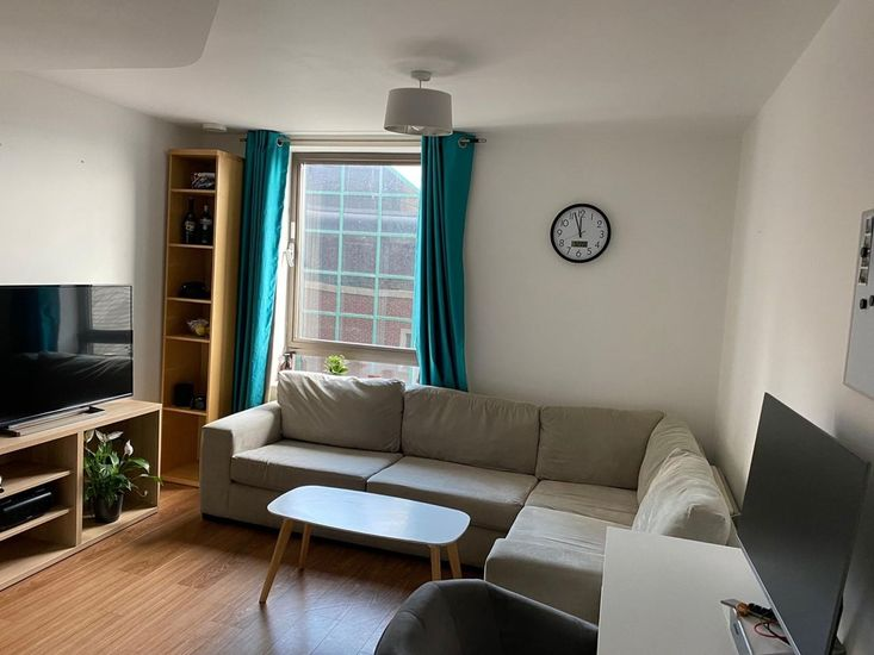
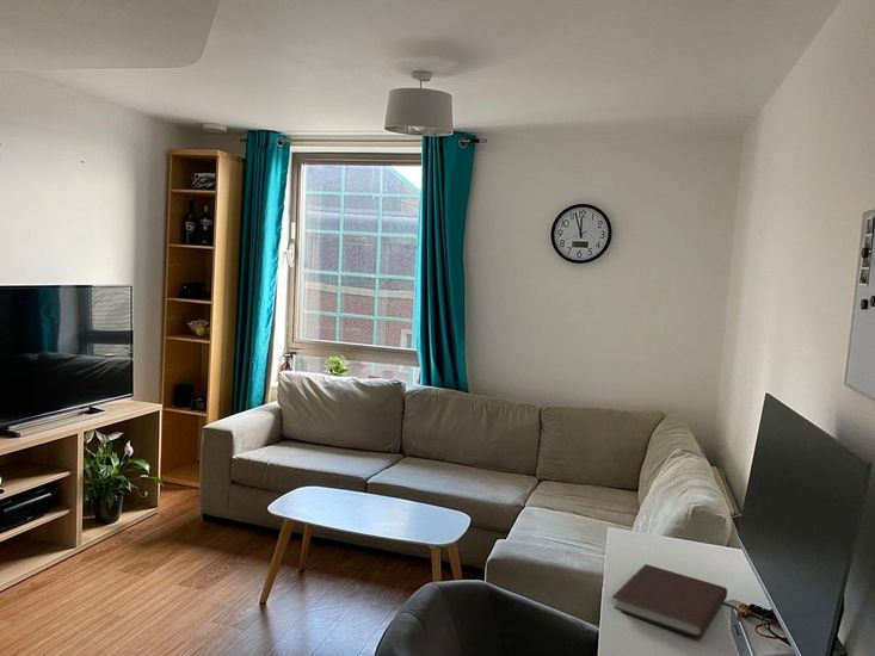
+ notebook (670, 598)
